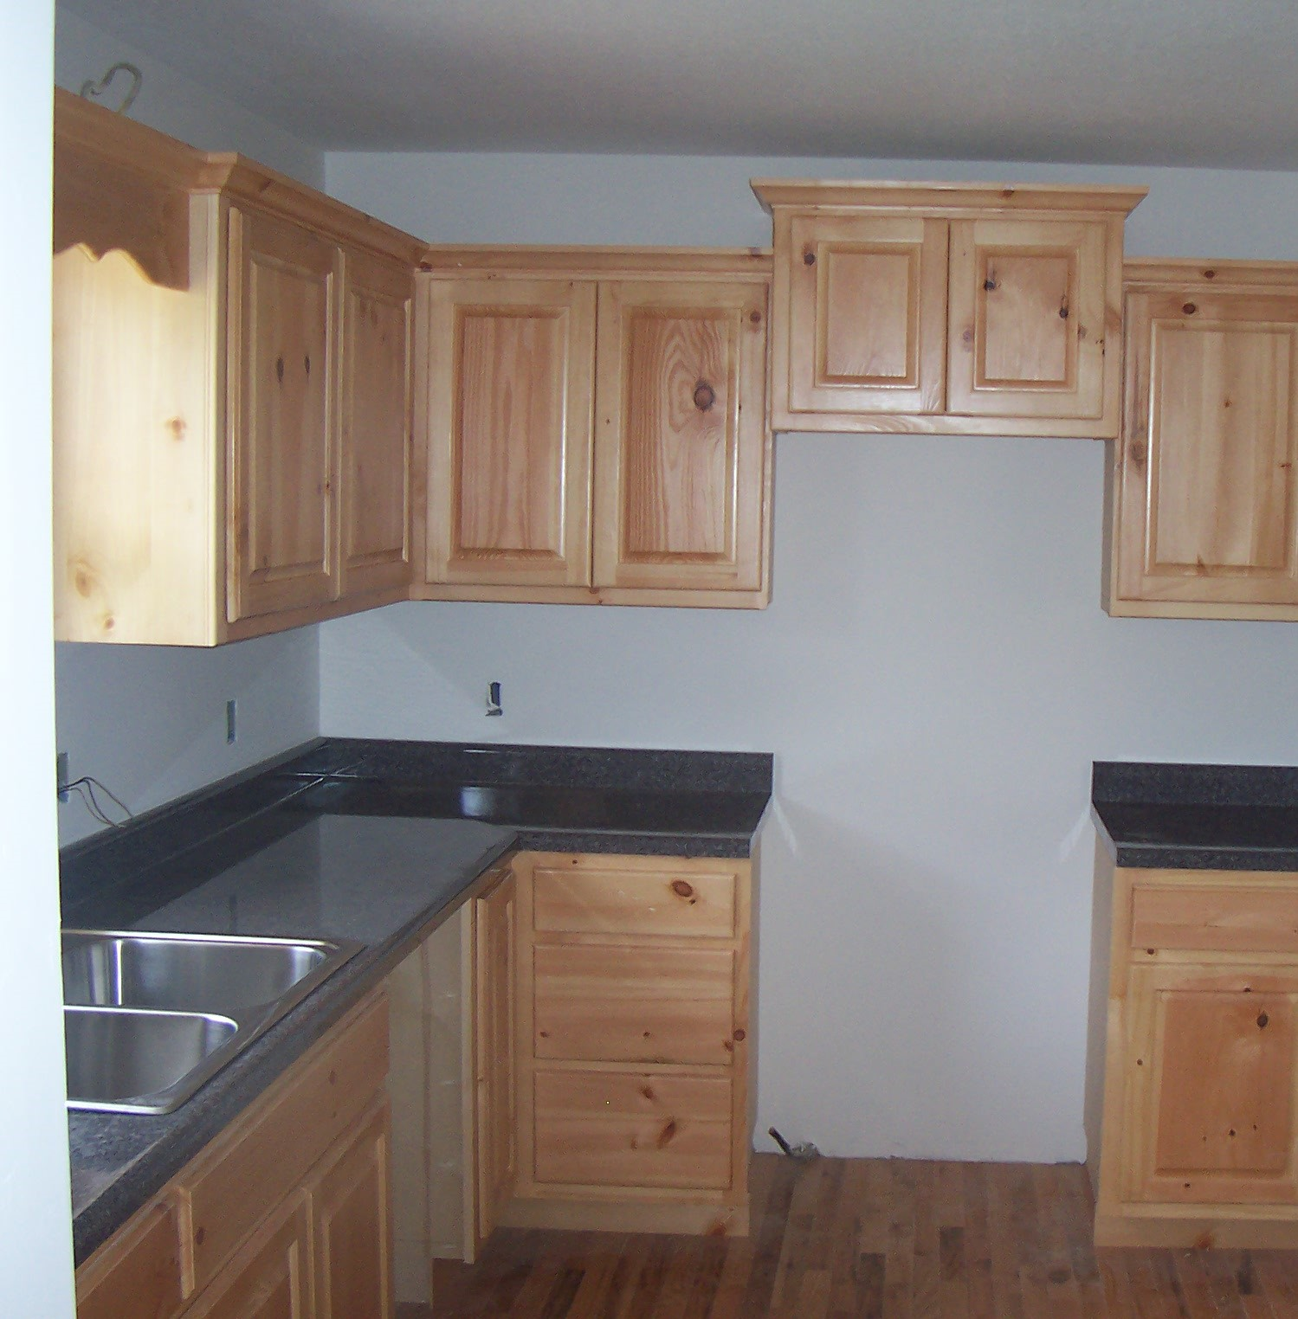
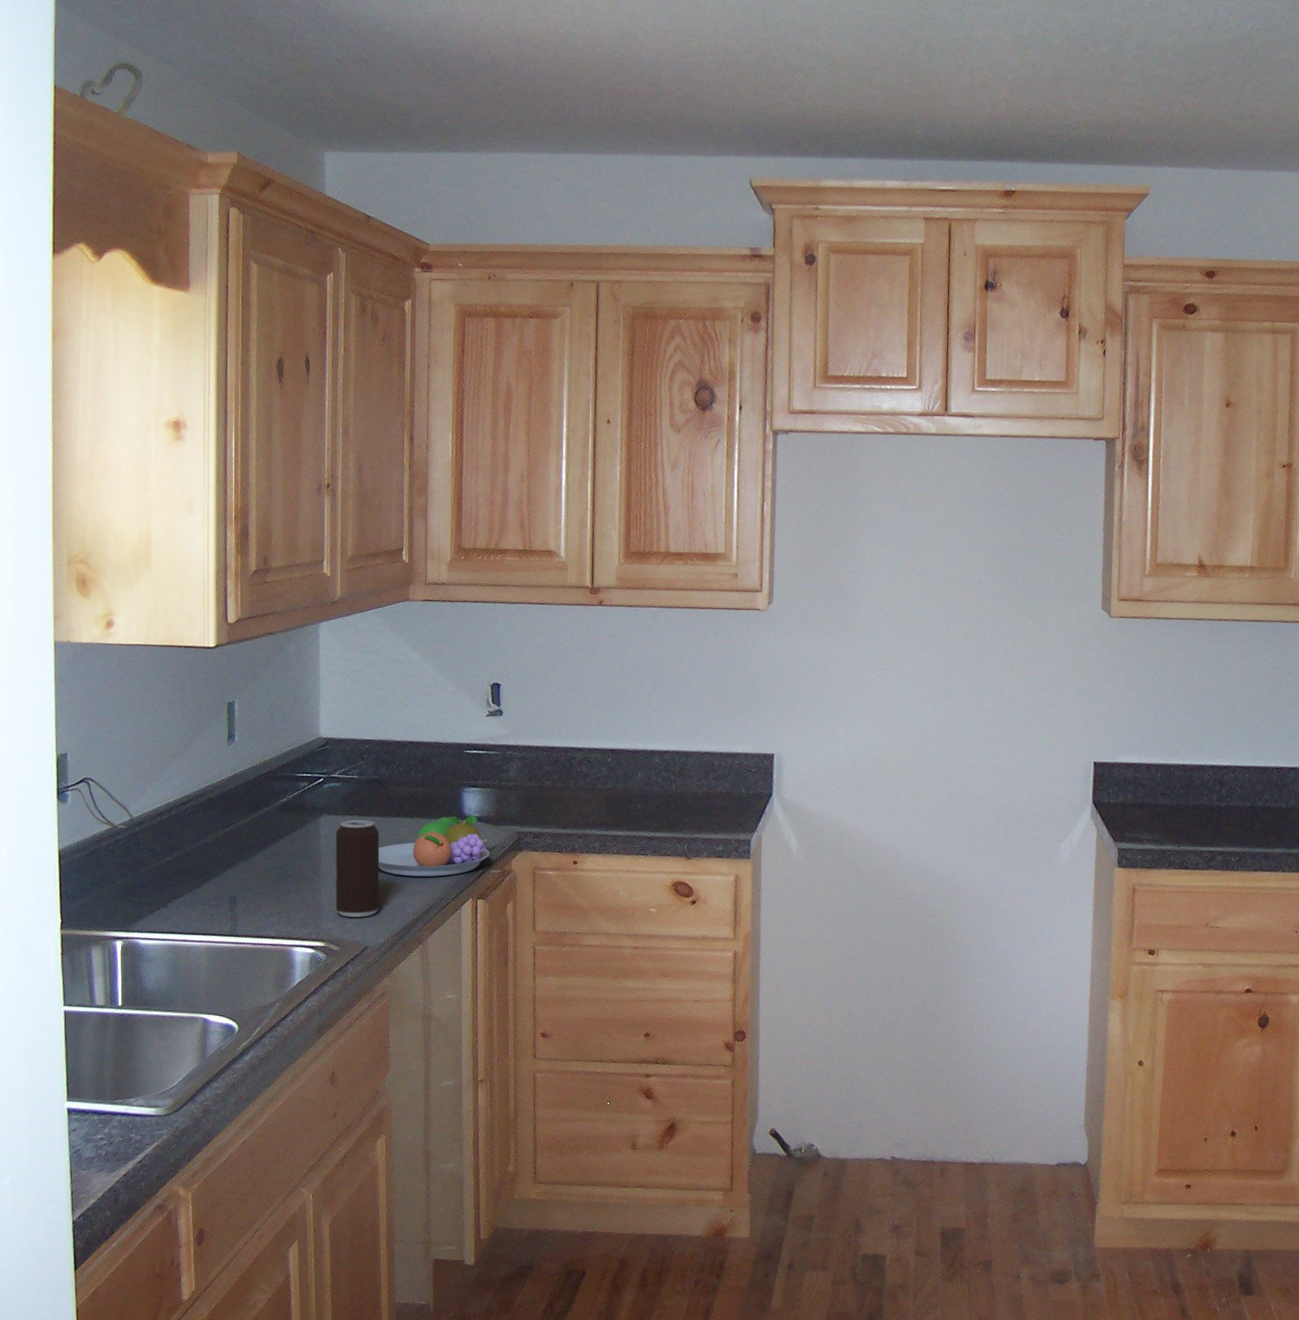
+ fruit bowl (432, 841)
+ beverage can (357, 868)
